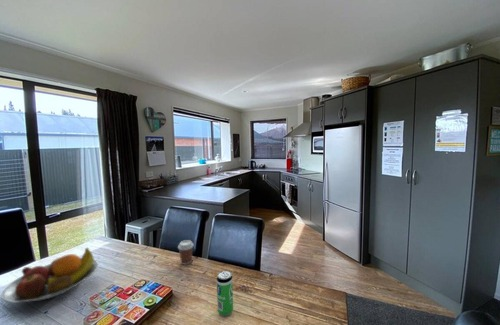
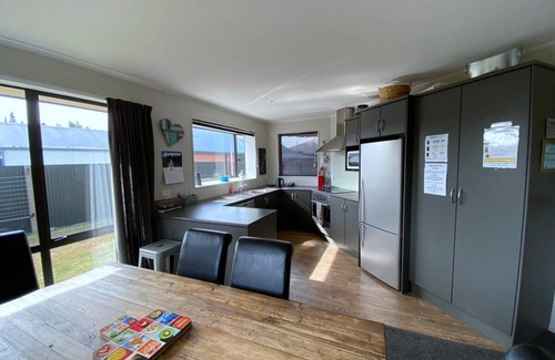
- beverage can (225, 293)
- coffee cup (186, 252)
- fruit bowl (55, 273)
